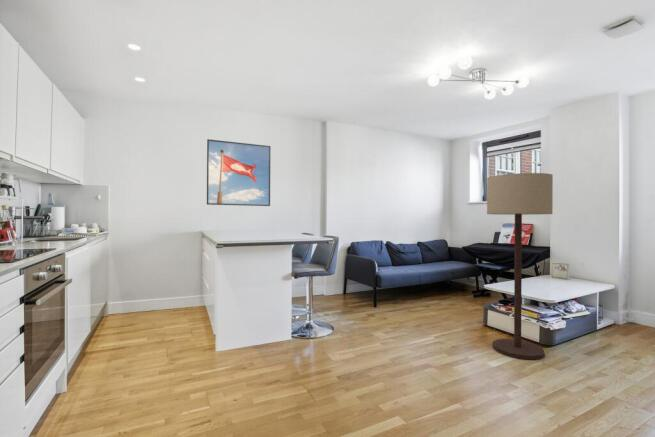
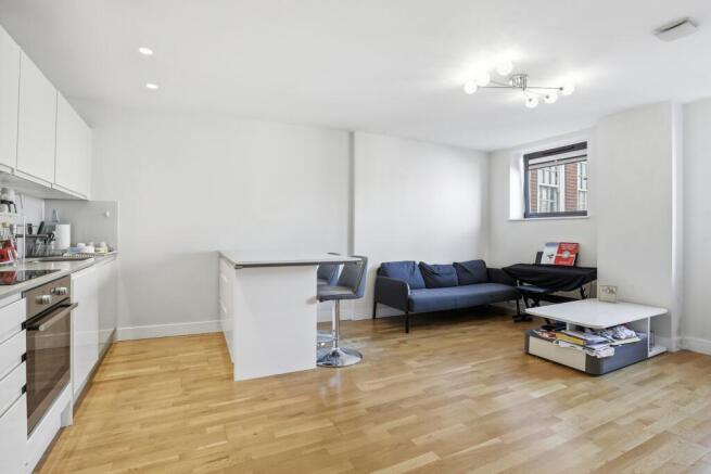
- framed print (239, 174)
- floor lamp (518, 263)
